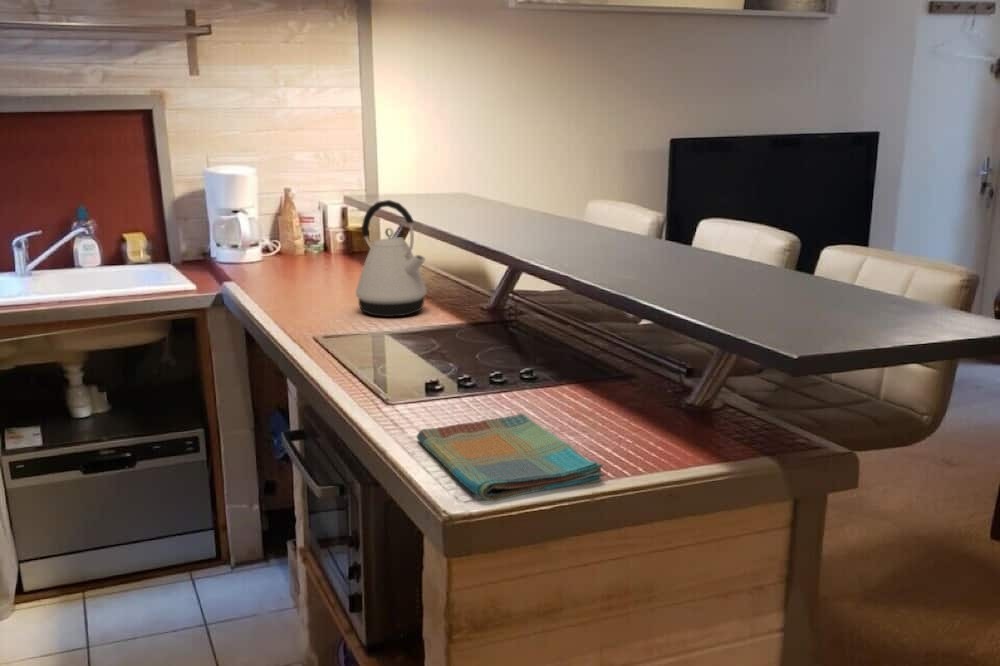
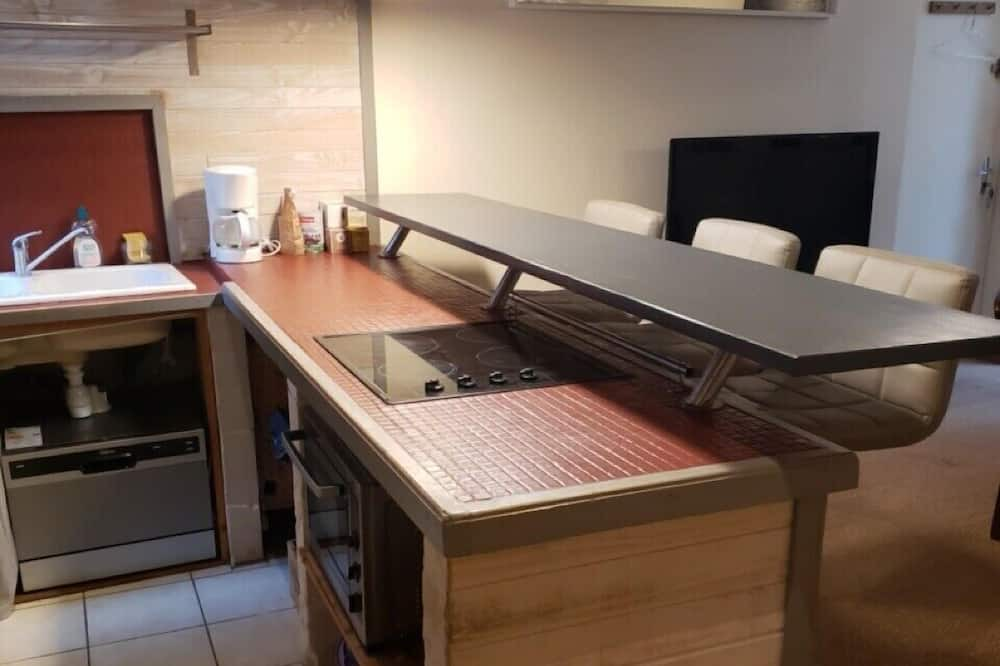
- dish towel (504, 451)
- kettle (391, 256)
